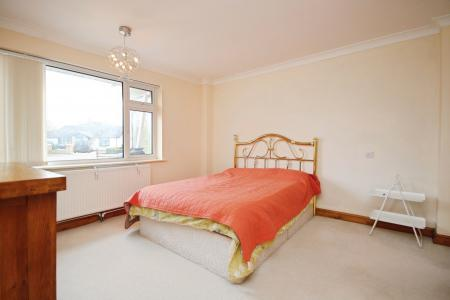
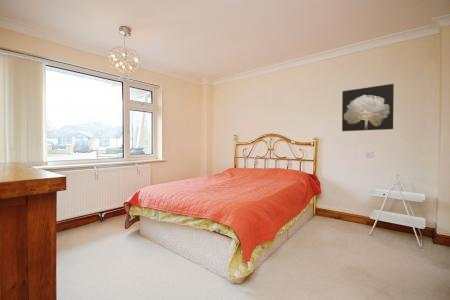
+ wall art (366, 109)
